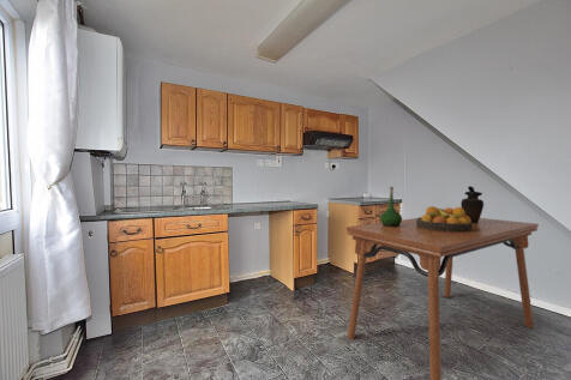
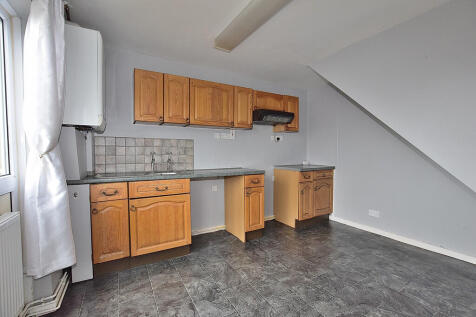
- ceramic pitcher (471, 204)
- dining table (445, 278)
- vase (391, 205)
- fruit bowl (443, 216)
